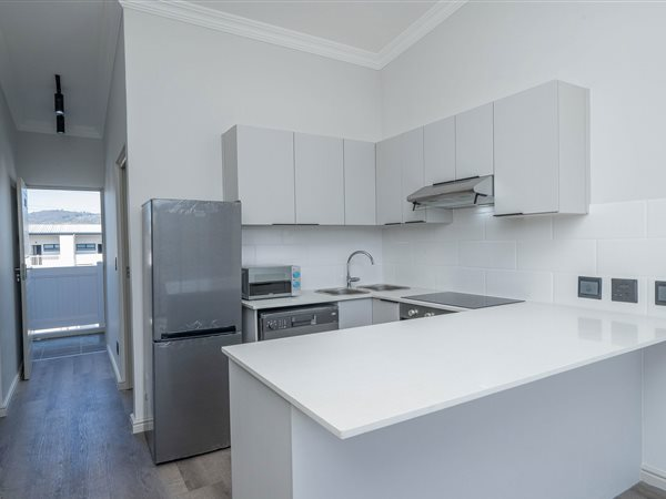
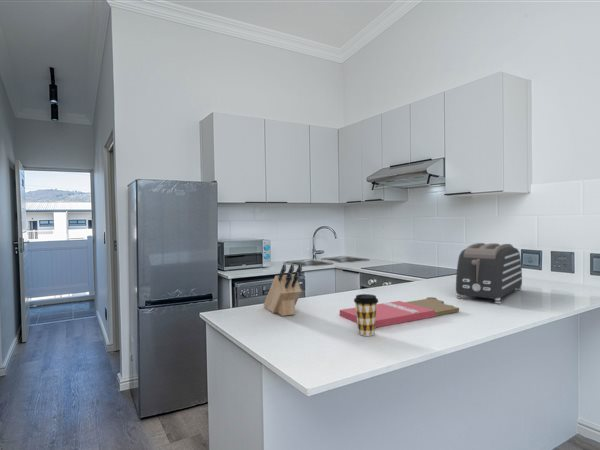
+ cutting board (405, 308)
+ coffee cup (366, 314)
+ knife block (283, 286)
+ toaster (489, 269)
